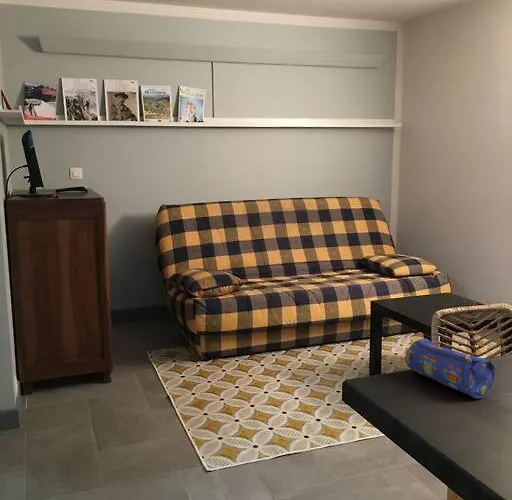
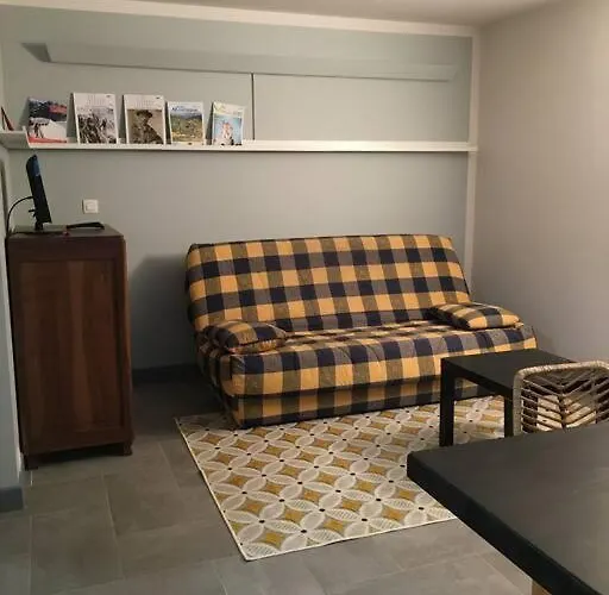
- pencil case (448, 365)
